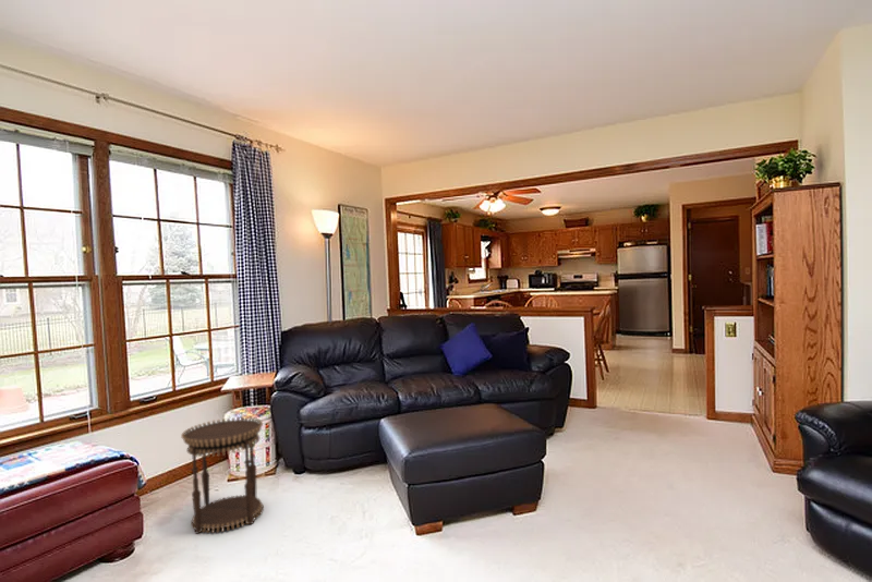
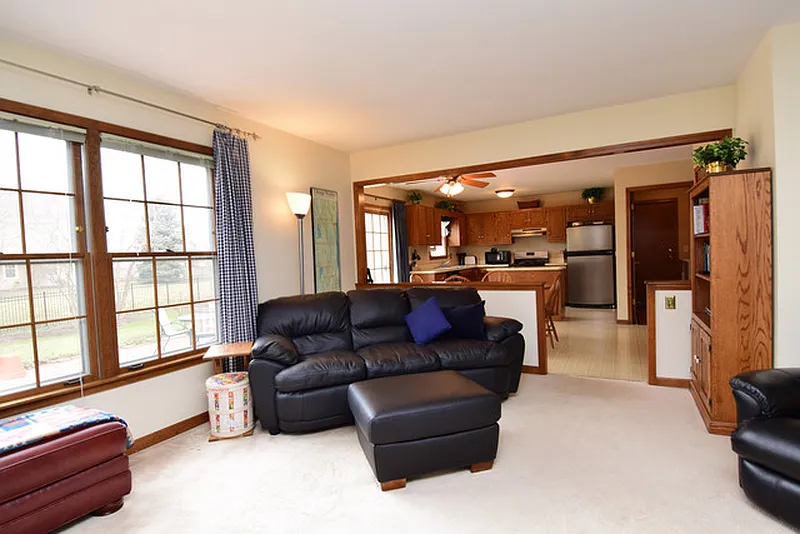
- side table (208, 473)
